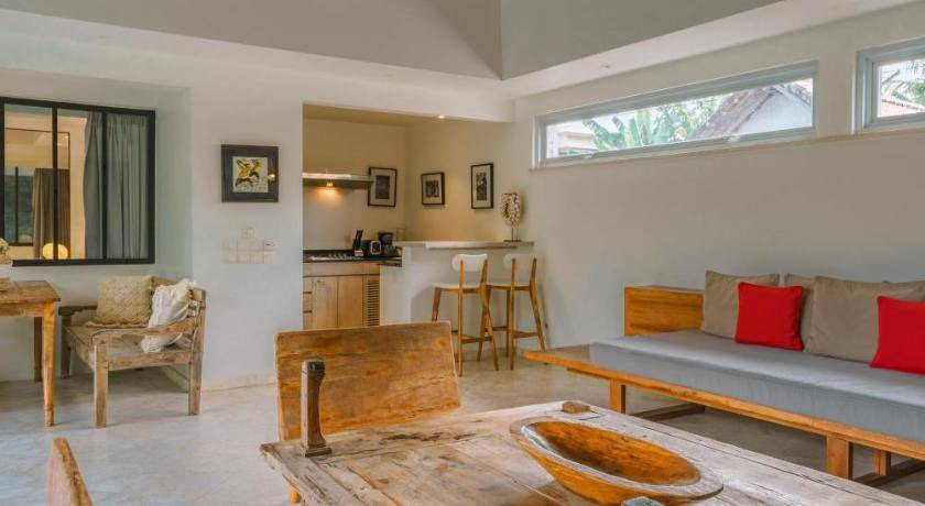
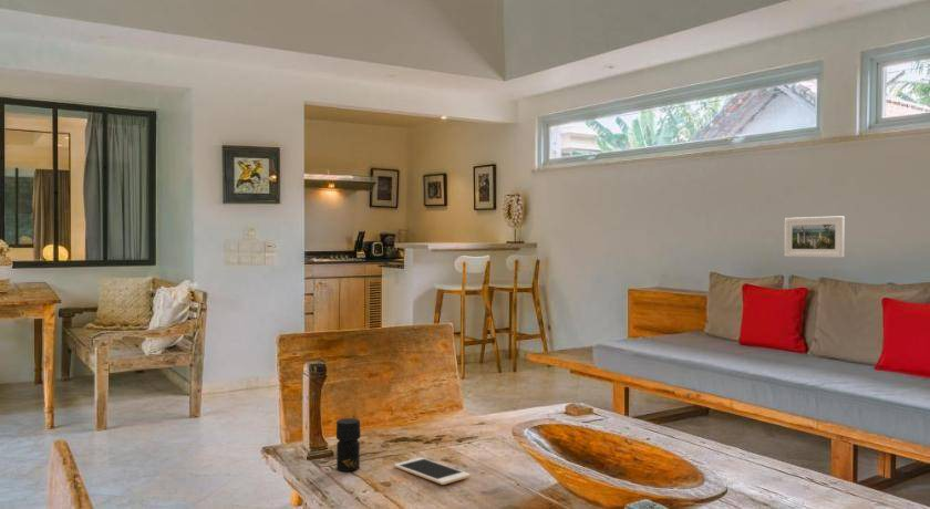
+ cell phone (431, 470)
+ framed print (813, 237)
+ jar (348, 444)
